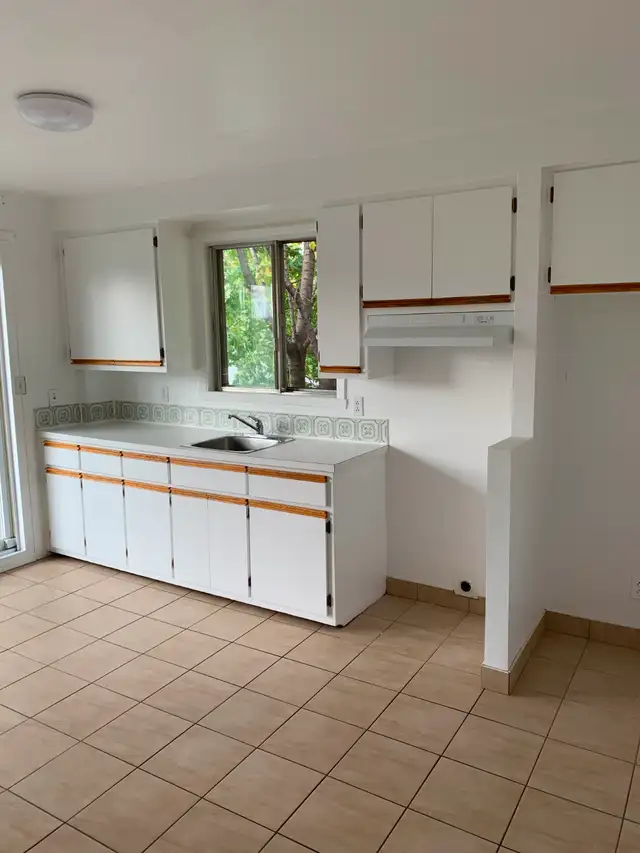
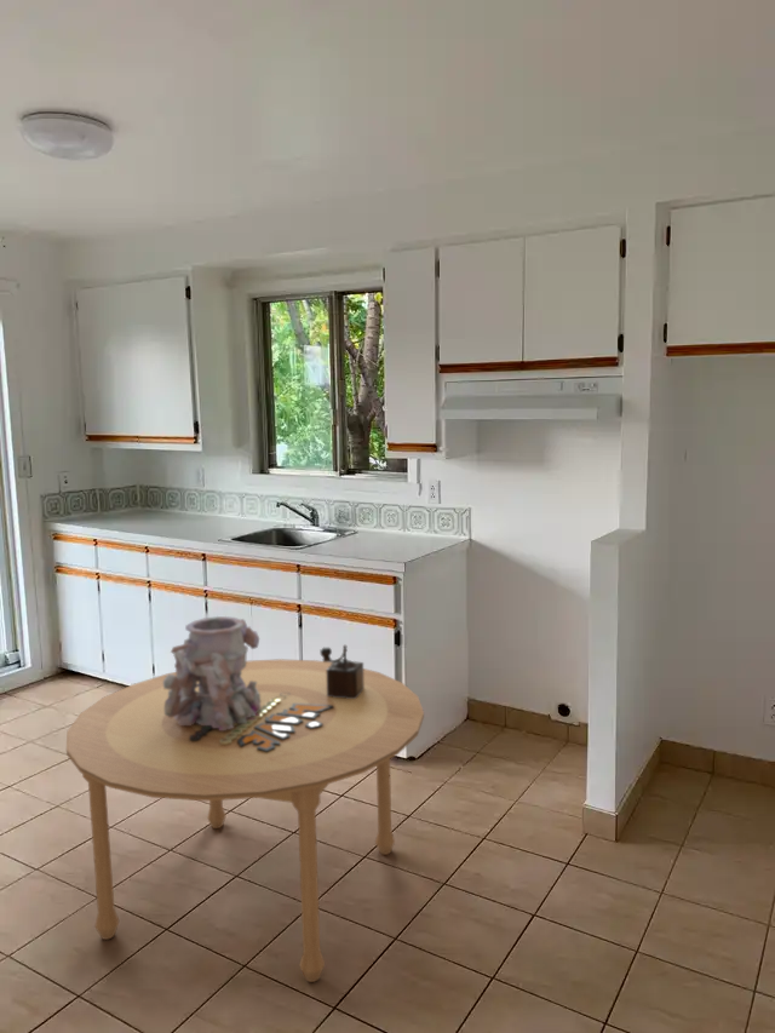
+ vase (212, 673)
+ pepper mill (341, 668)
+ dining table (254, 797)
